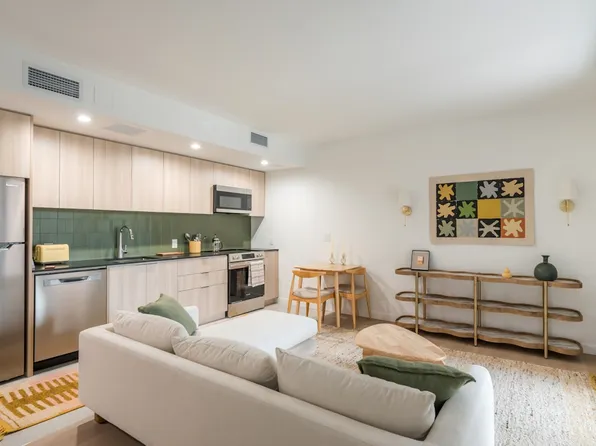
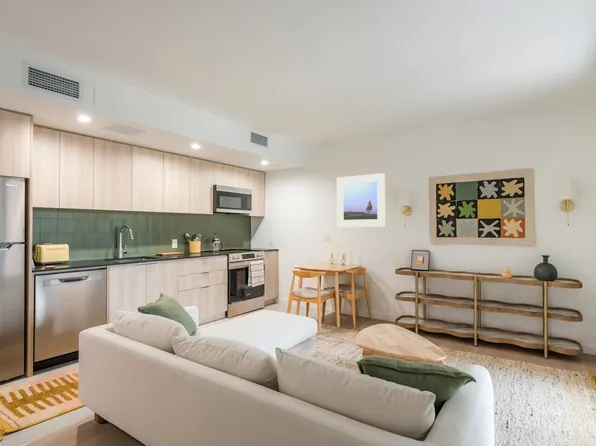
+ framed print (360, 201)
